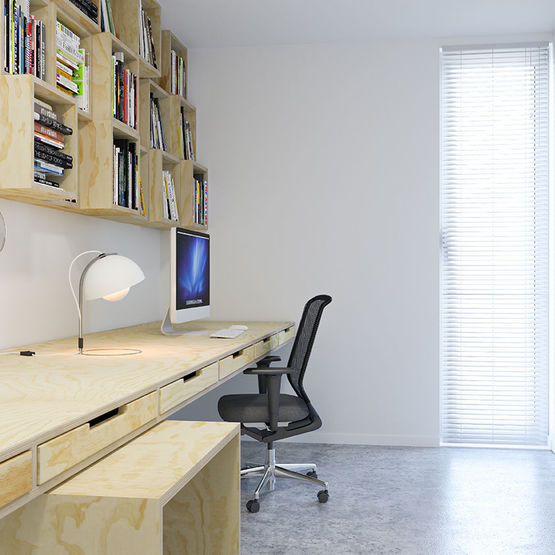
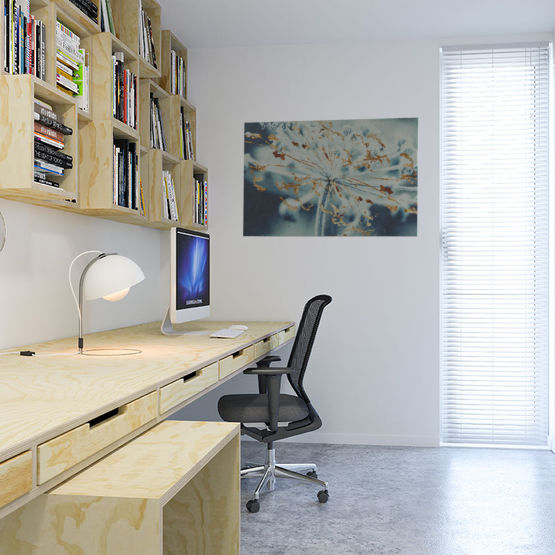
+ wall art (329, 178)
